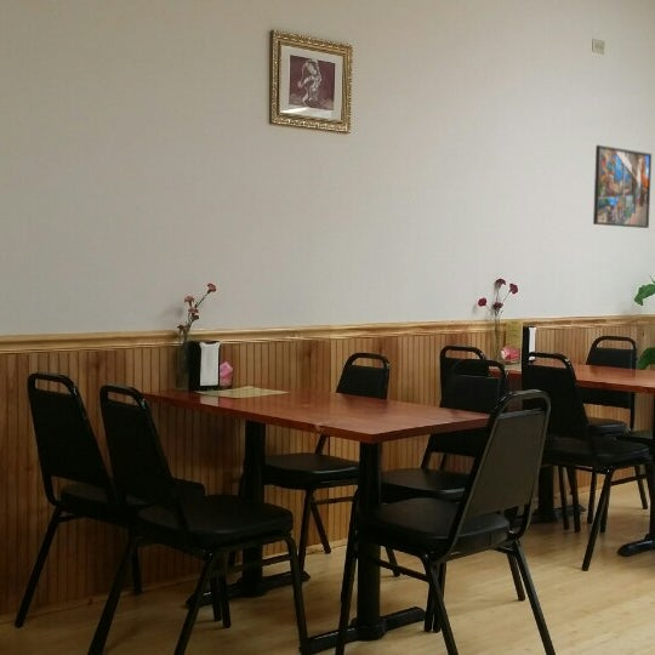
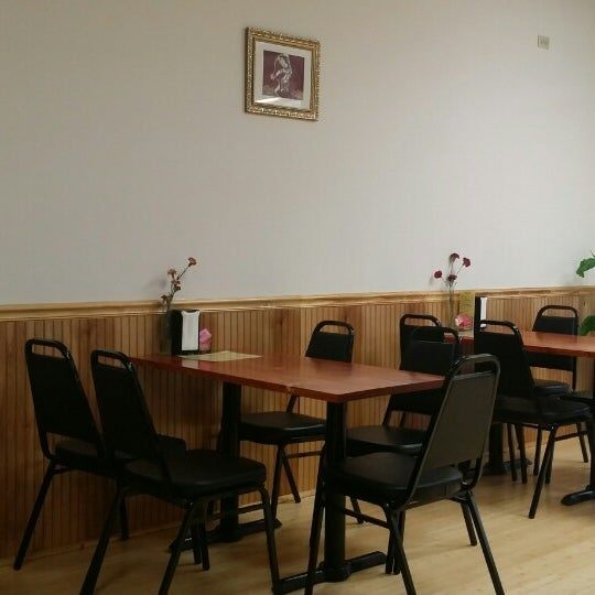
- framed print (622, 187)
